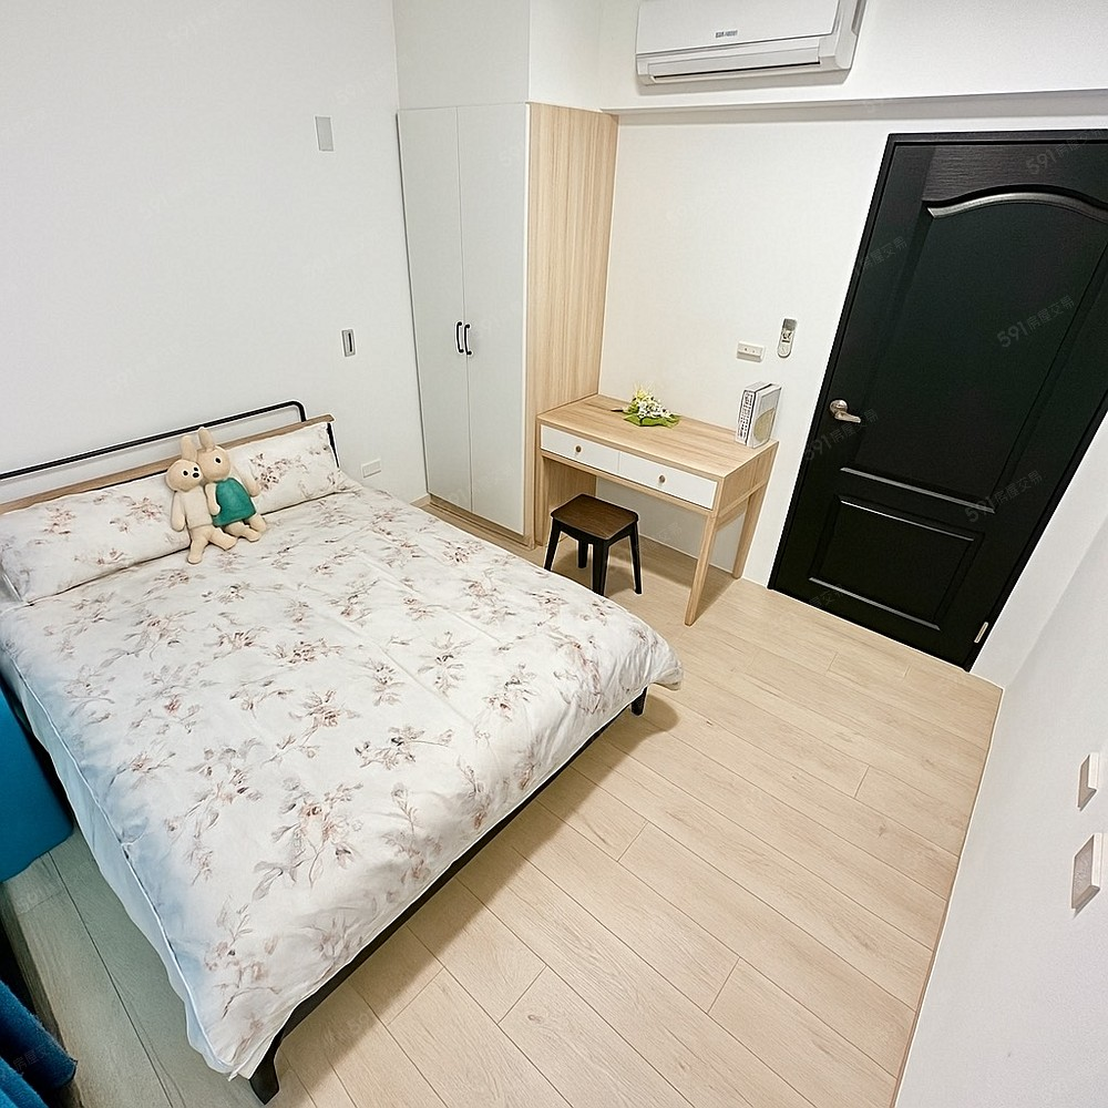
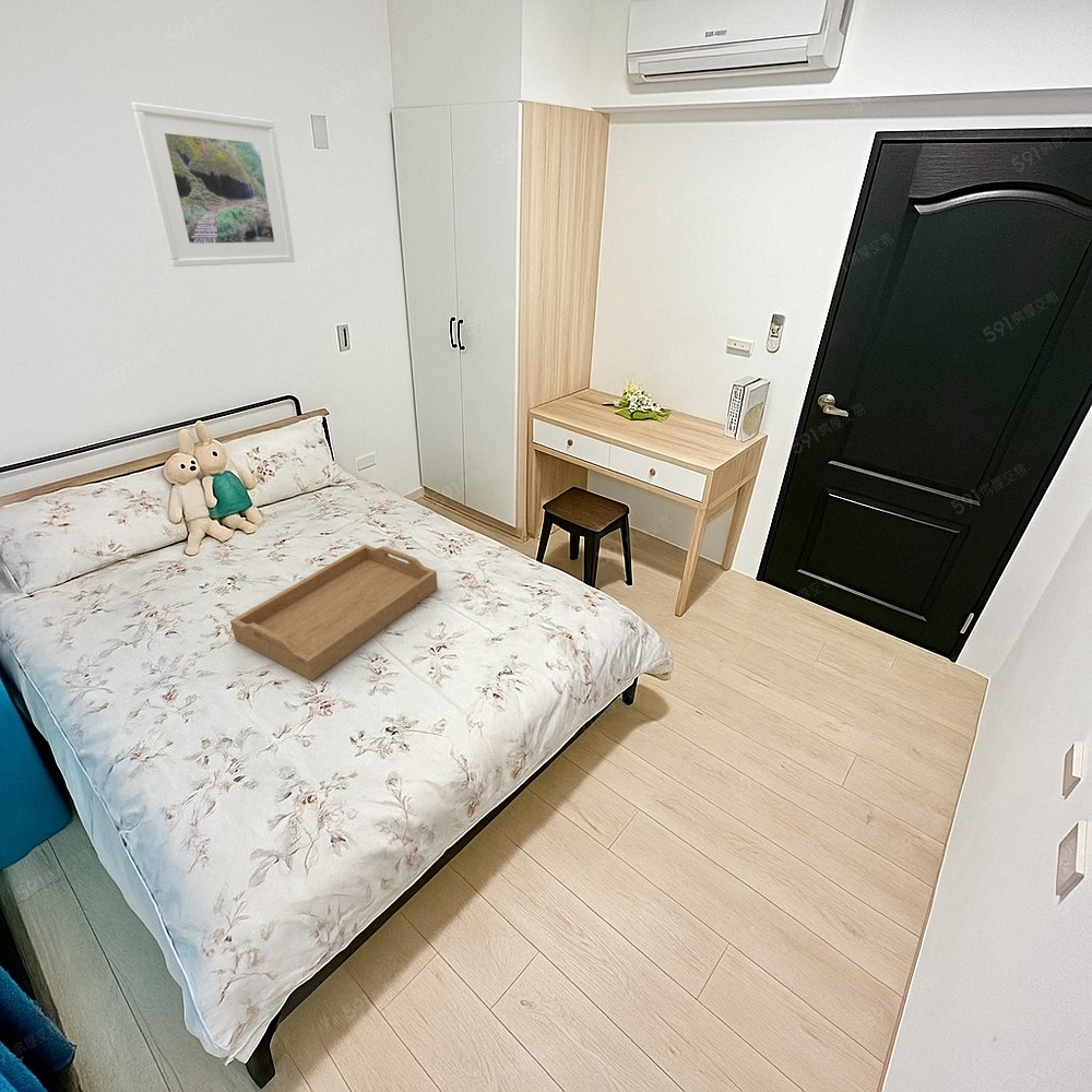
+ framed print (223, 192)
+ serving tray (342, 601)
